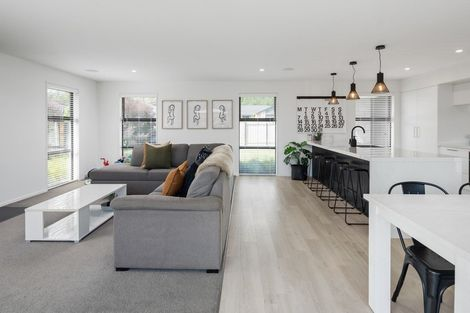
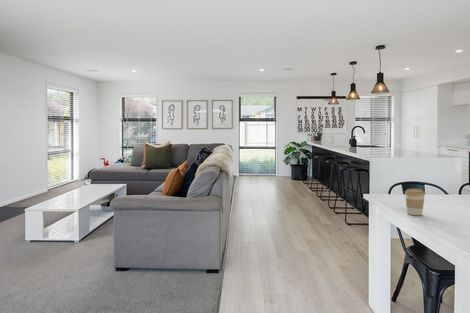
+ coffee cup (414, 201)
